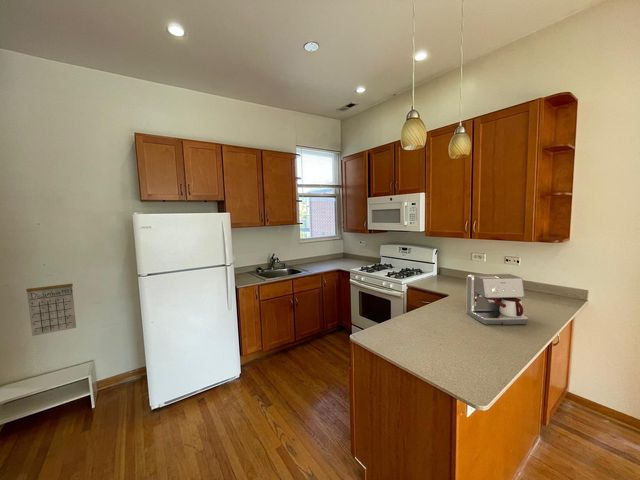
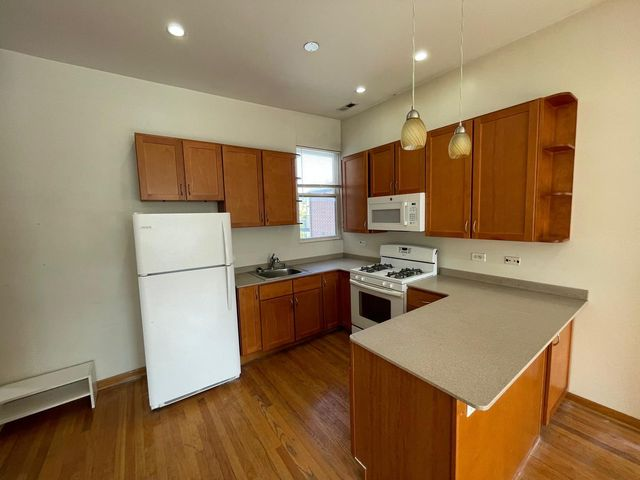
- coffee maker (496, 297)
- calendar (52, 303)
